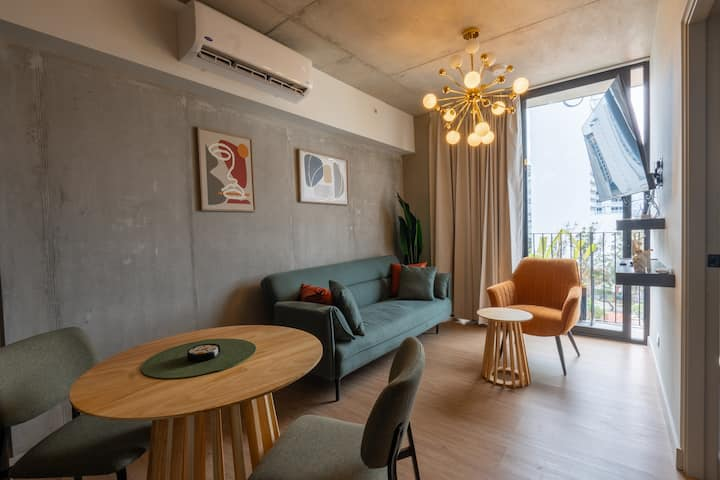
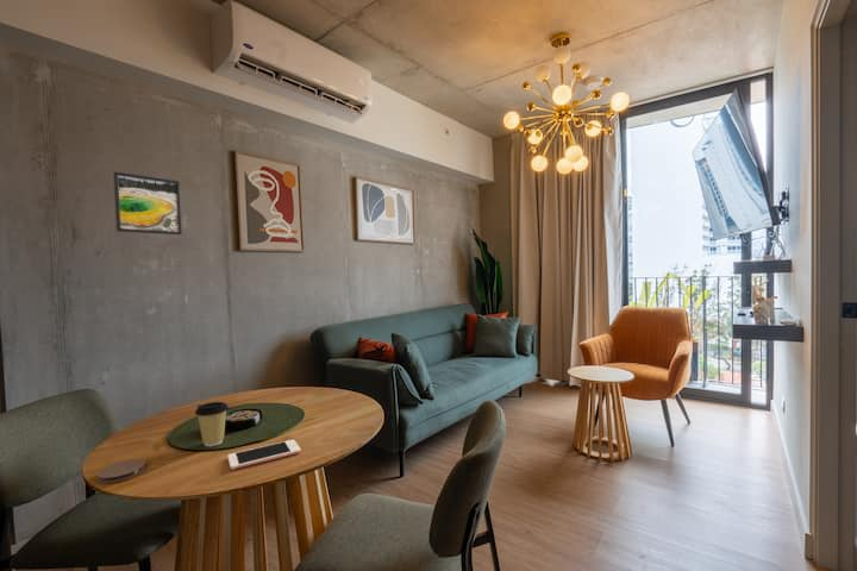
+ cell phone (264, 453)
+ coffee cup (212, 423)
+ coaster (121, 470)
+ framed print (149, 205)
